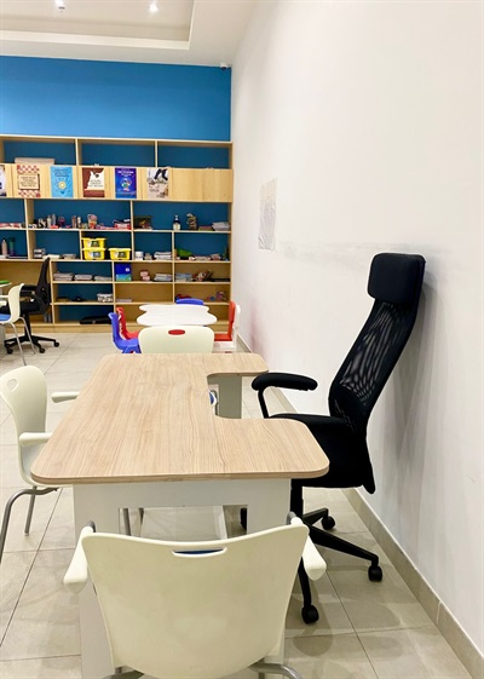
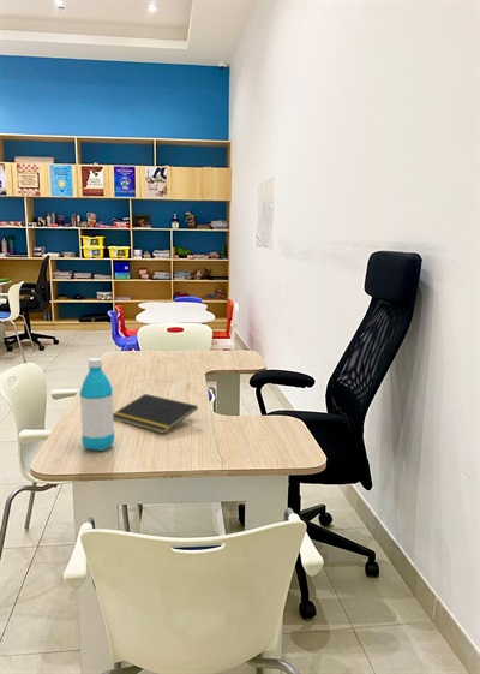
+ water bottle (96, 402)
+ notepad (154, 412)
